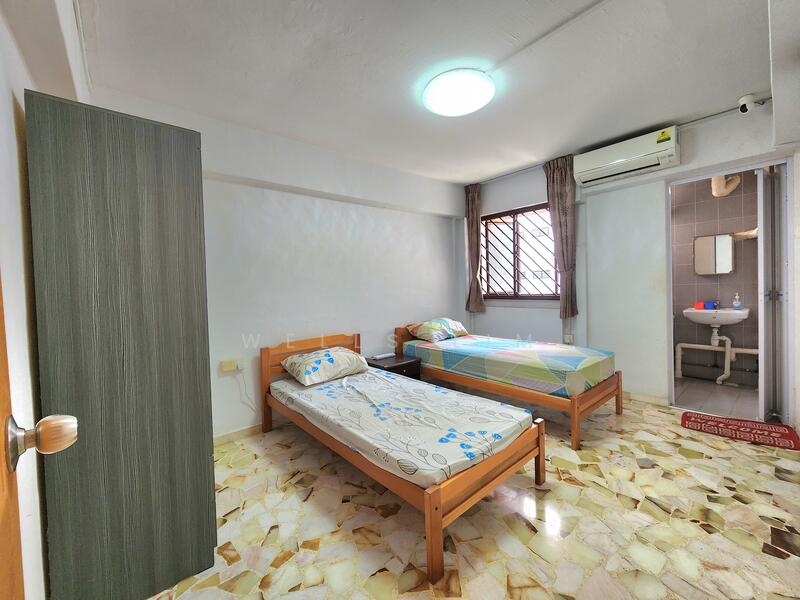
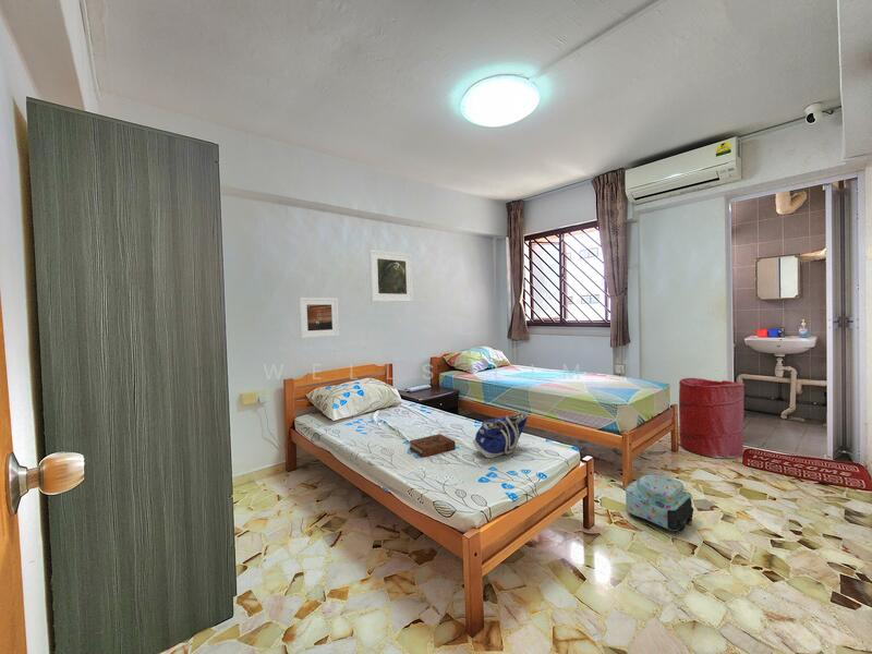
+ book (432, 445)
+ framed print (391, 277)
+ tote bag (499, 434)
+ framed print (319, 317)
+ laundry hamper (710, 413)
+ backpack (656, 498)
